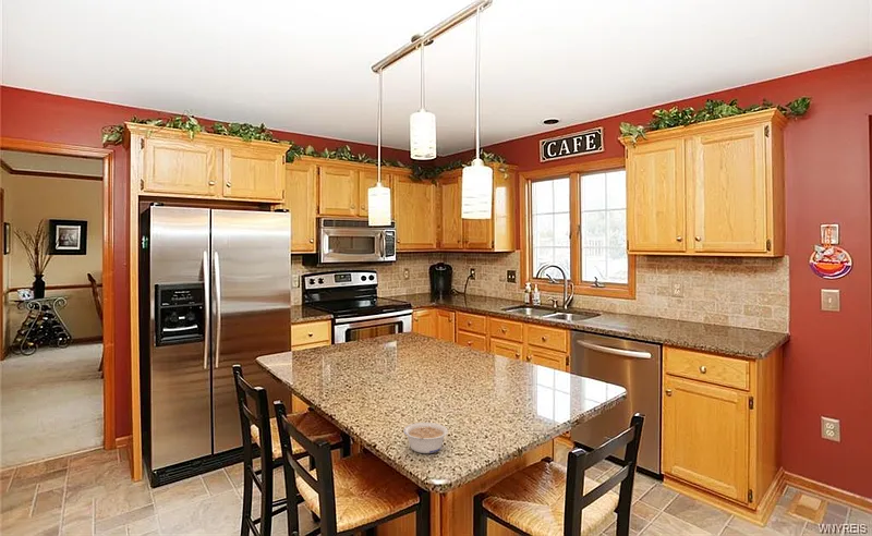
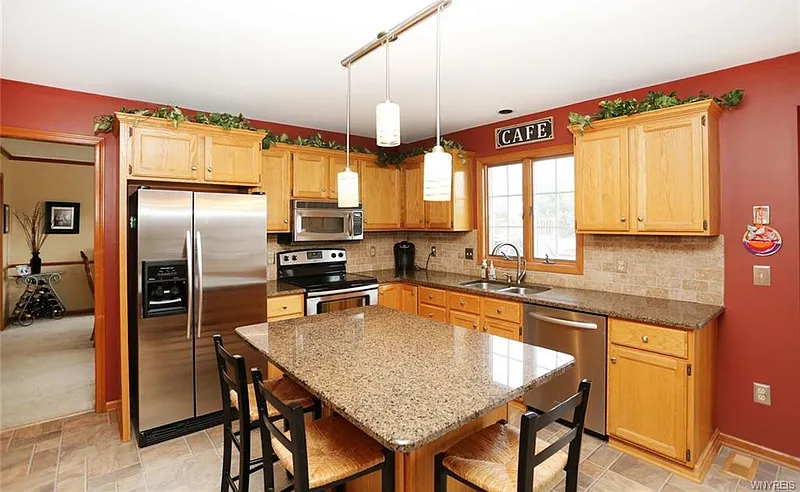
- legume (426, 437)
